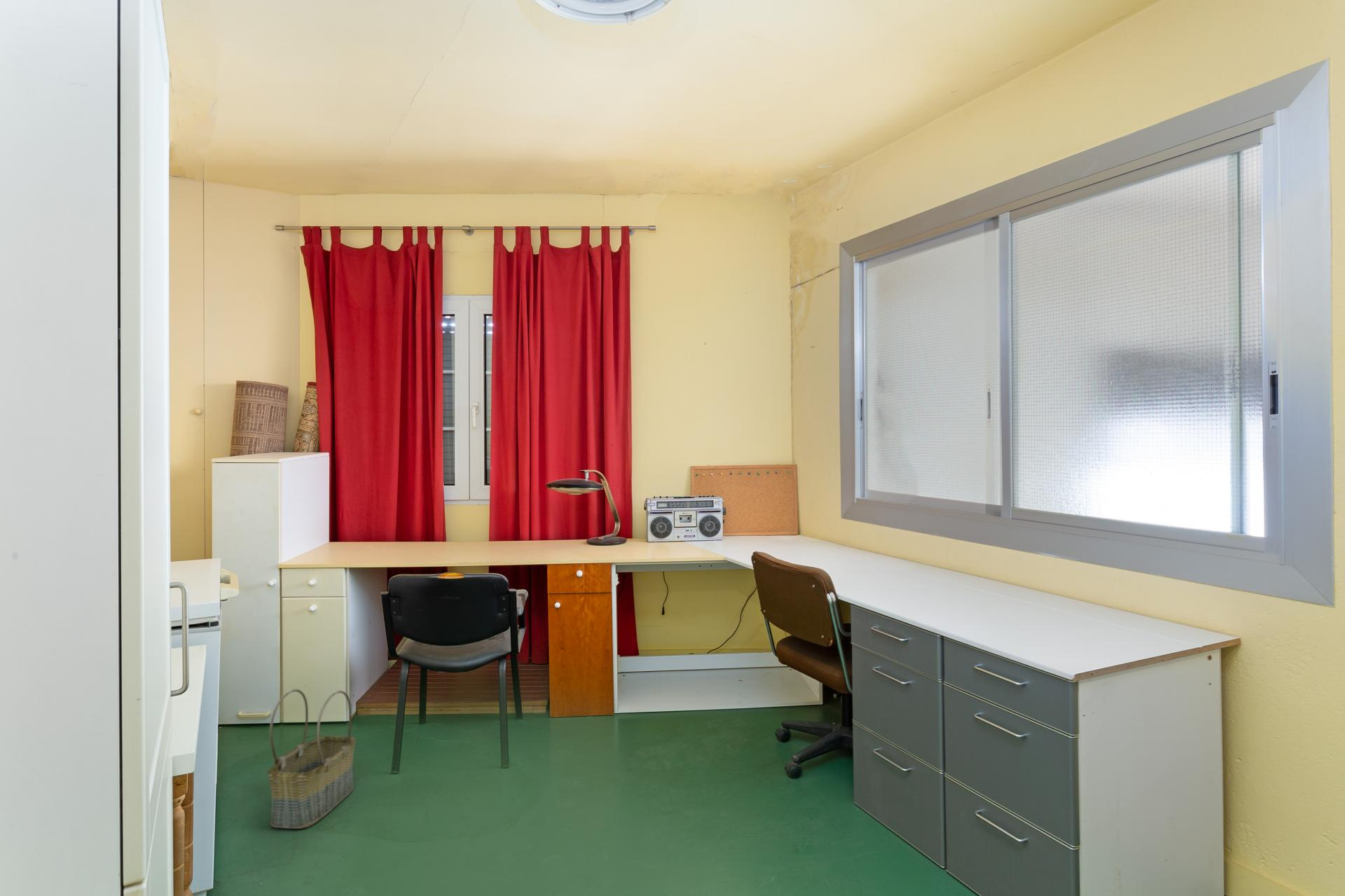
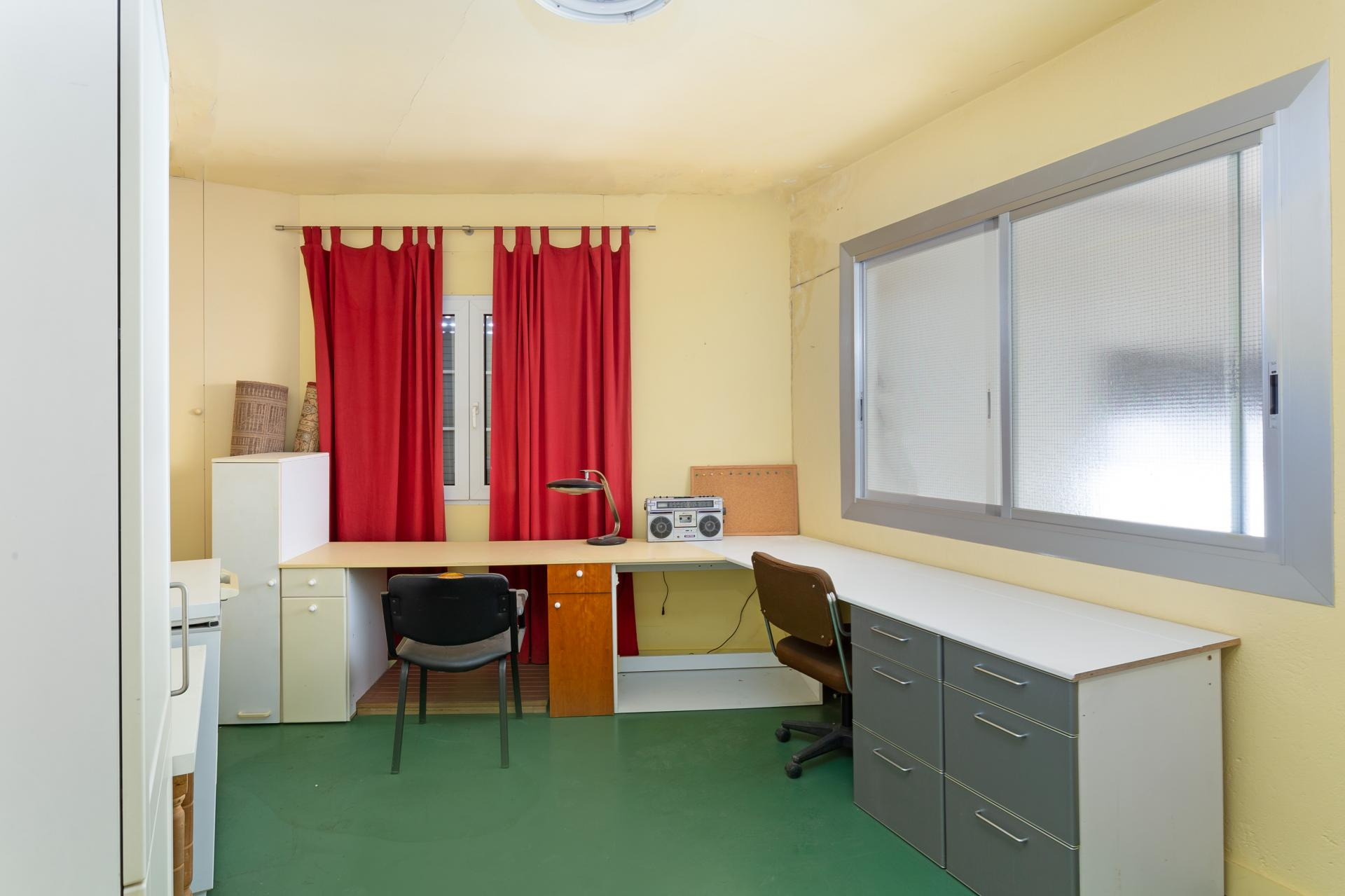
- basket (314, 748)
